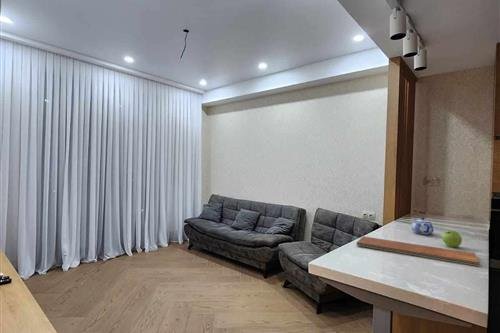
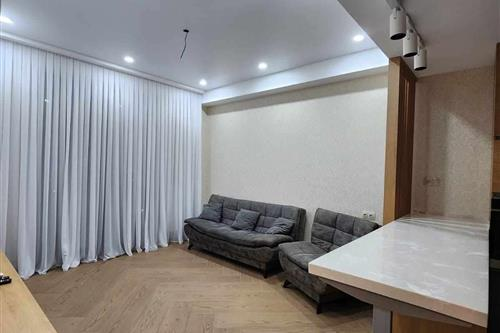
- chopping board (412, 248)
- fruit (451, 238)
- teapot (421, 224)
